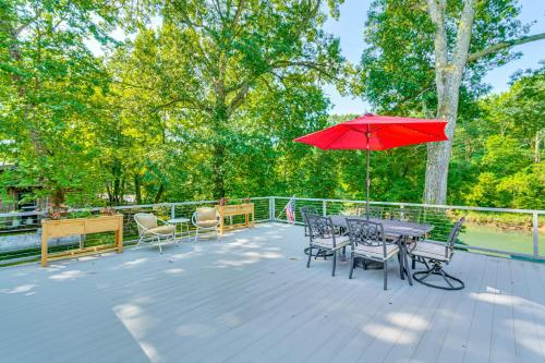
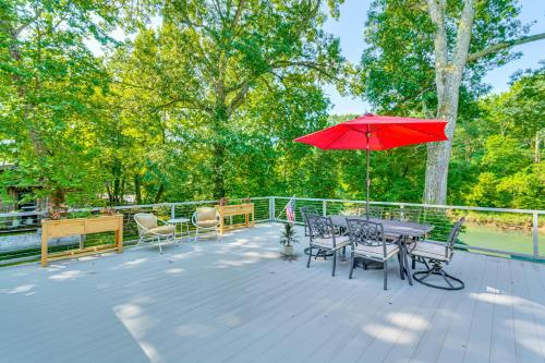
+ indoor plant (288, 238)
